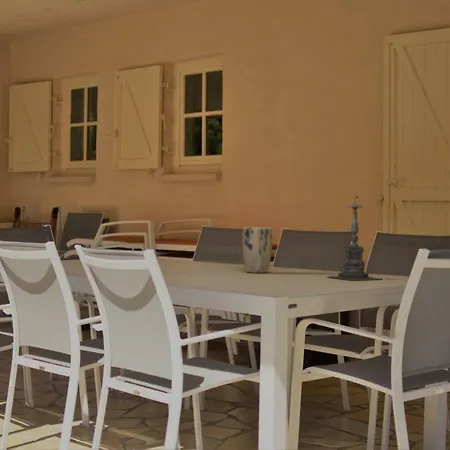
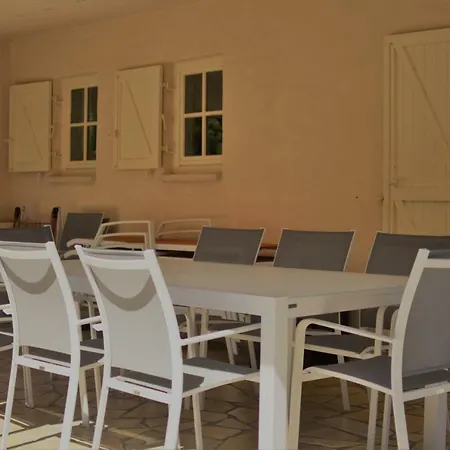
- candle holder (355, 235)
- plant pot (256, 249)
